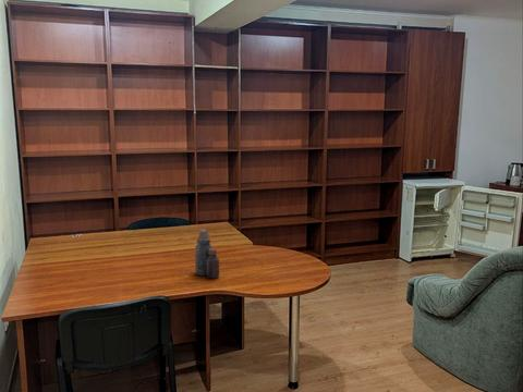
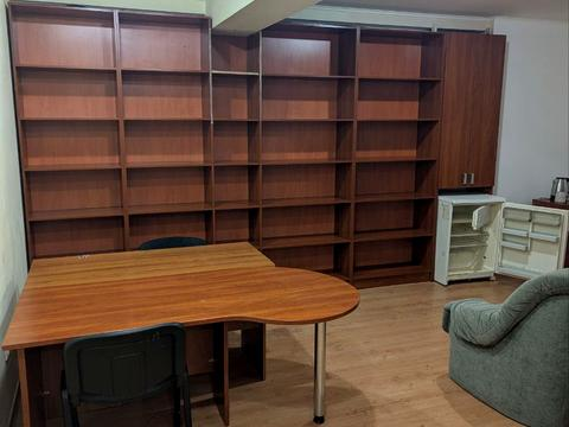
- bottle (207, 253)
